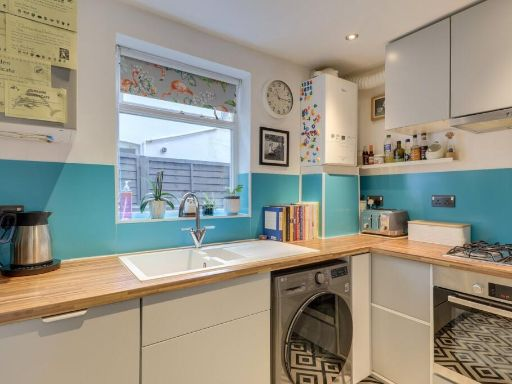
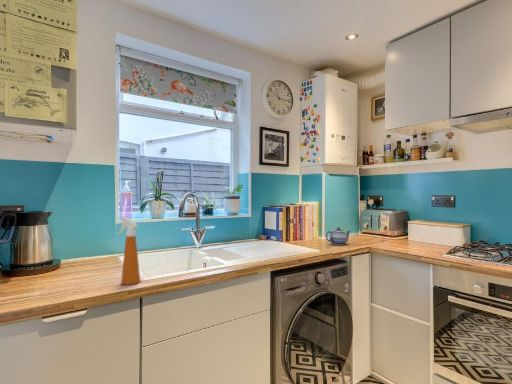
+ spray bottle (127, 249)
+ teapot (338, 235)
